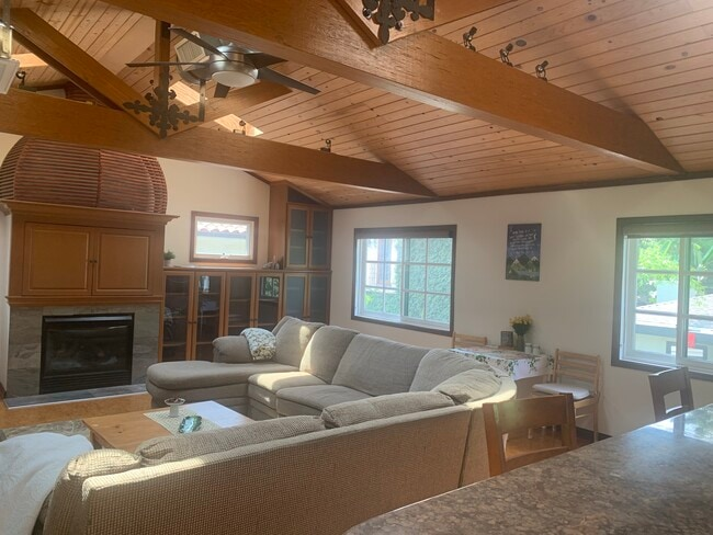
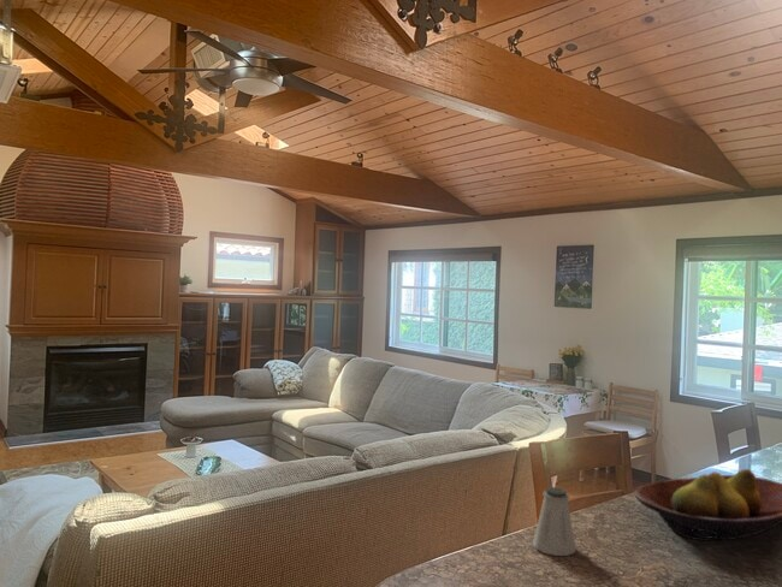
+ saltshaker (555, 518)
+ fruit bowl (723, 497)
